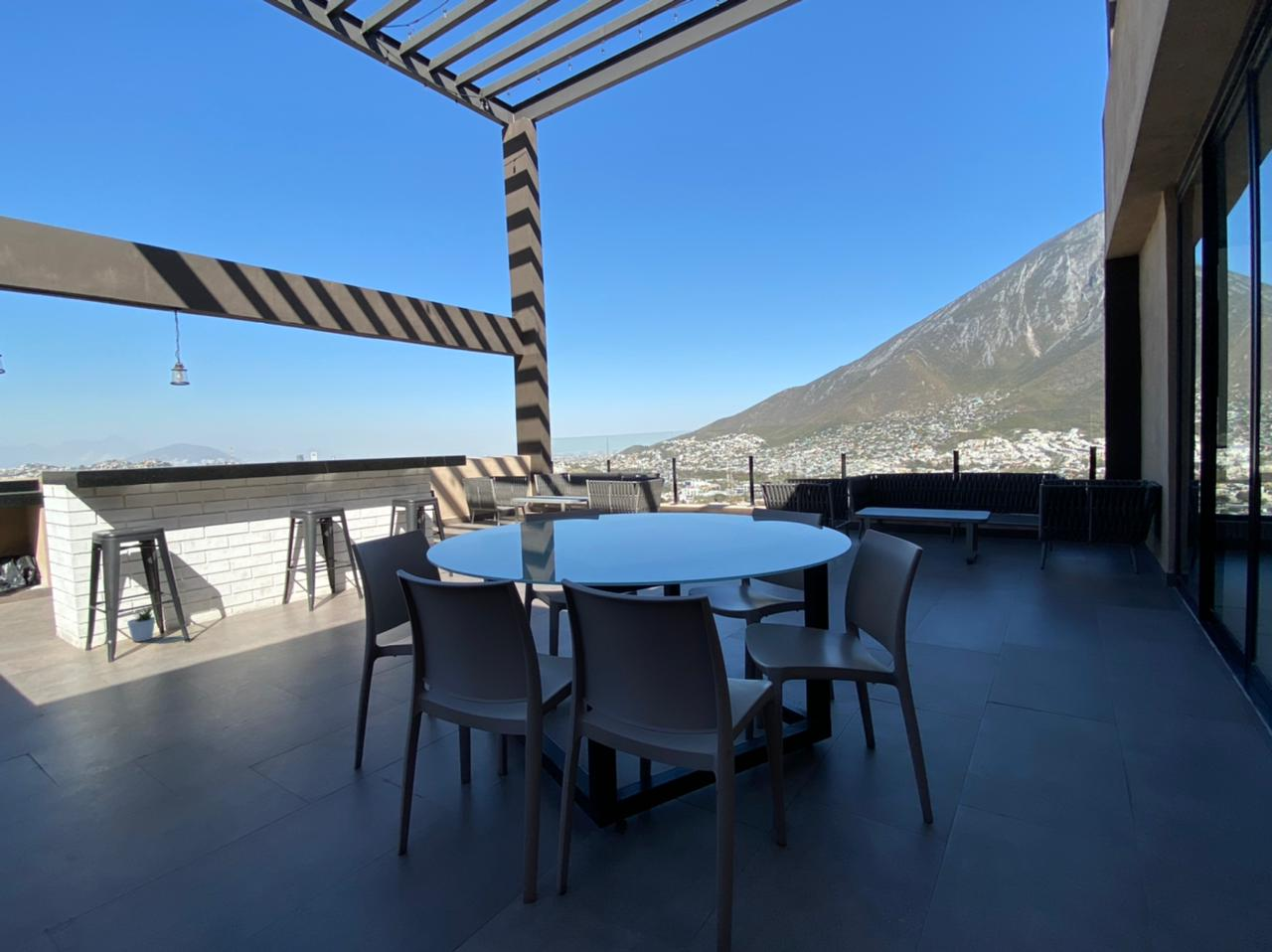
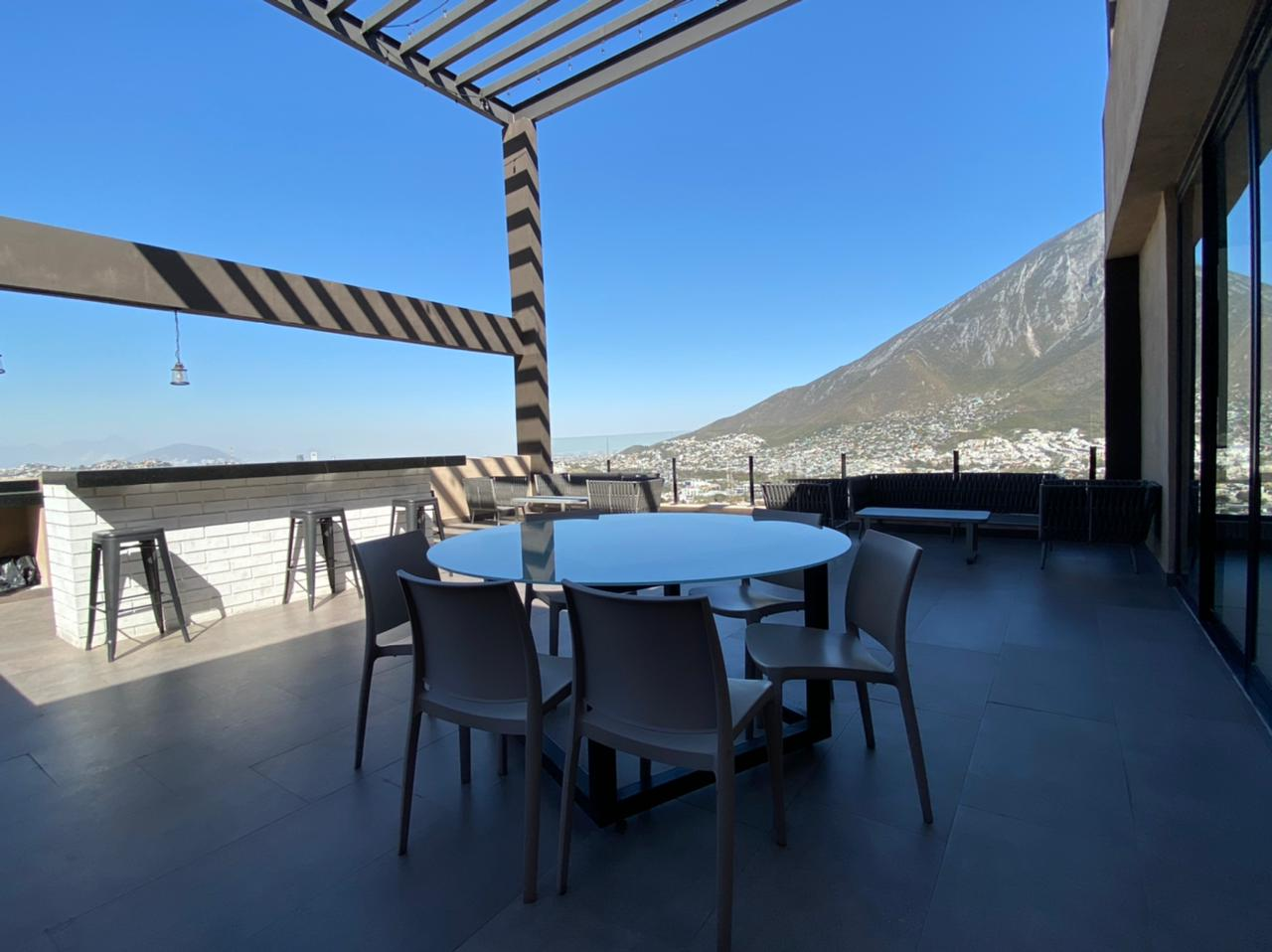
- potted plant (141, 622)
